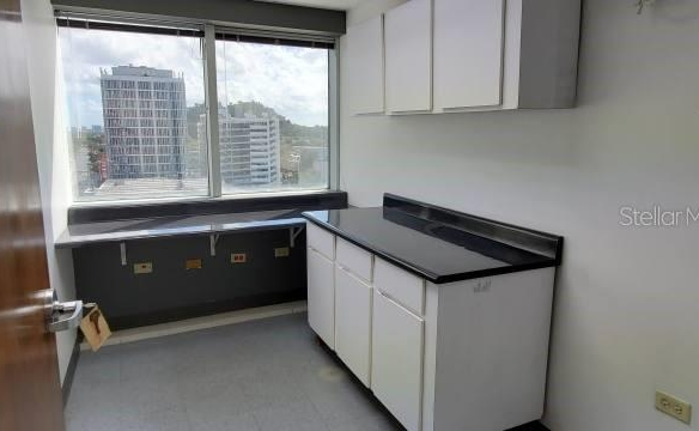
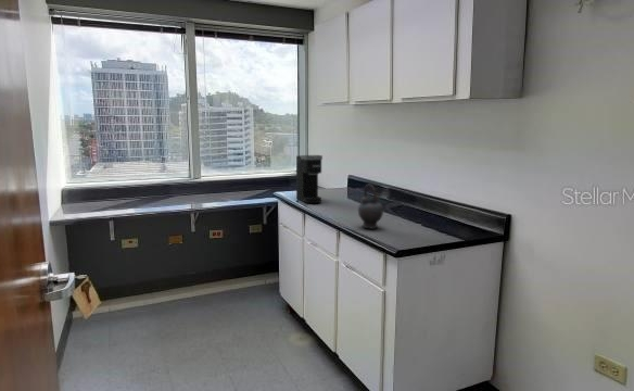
+ teapot (368, 205)
+ coffee maker (308, 177)
